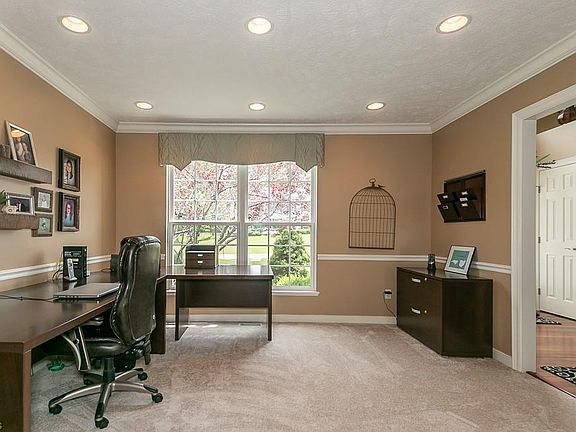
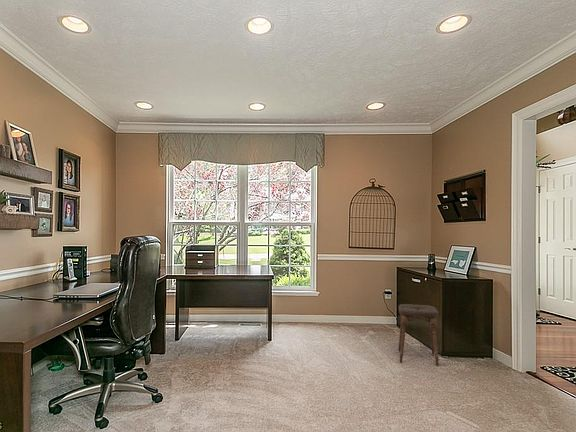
+ stool (429, 330)
